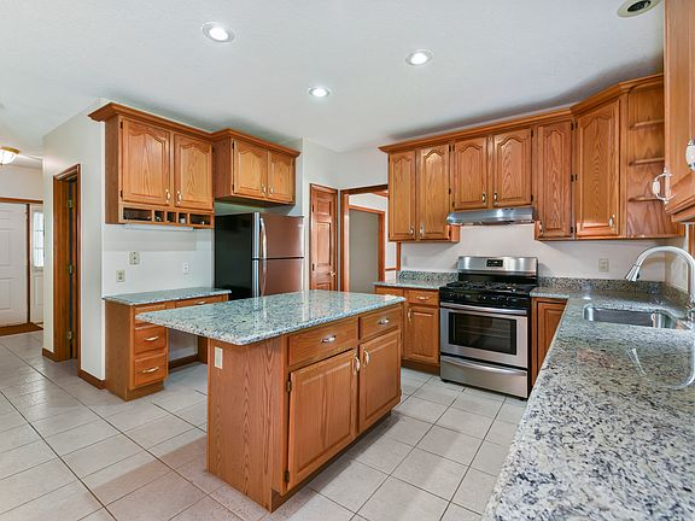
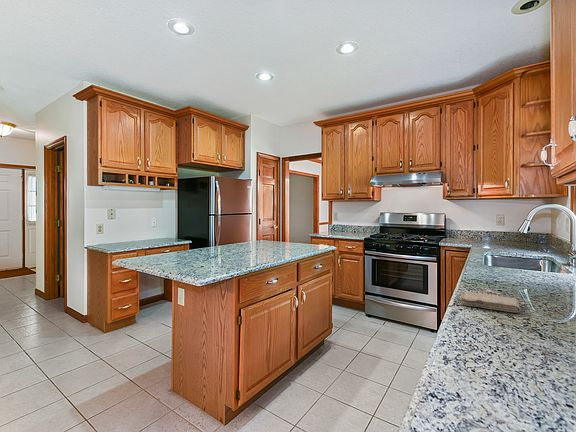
+ washcloth (488, 300)
